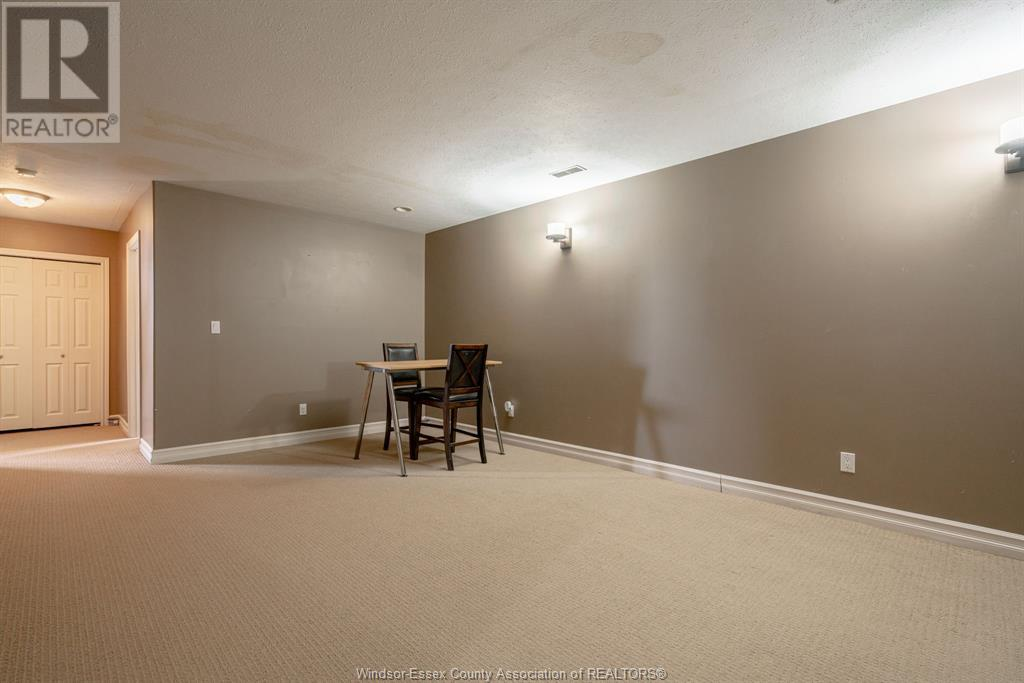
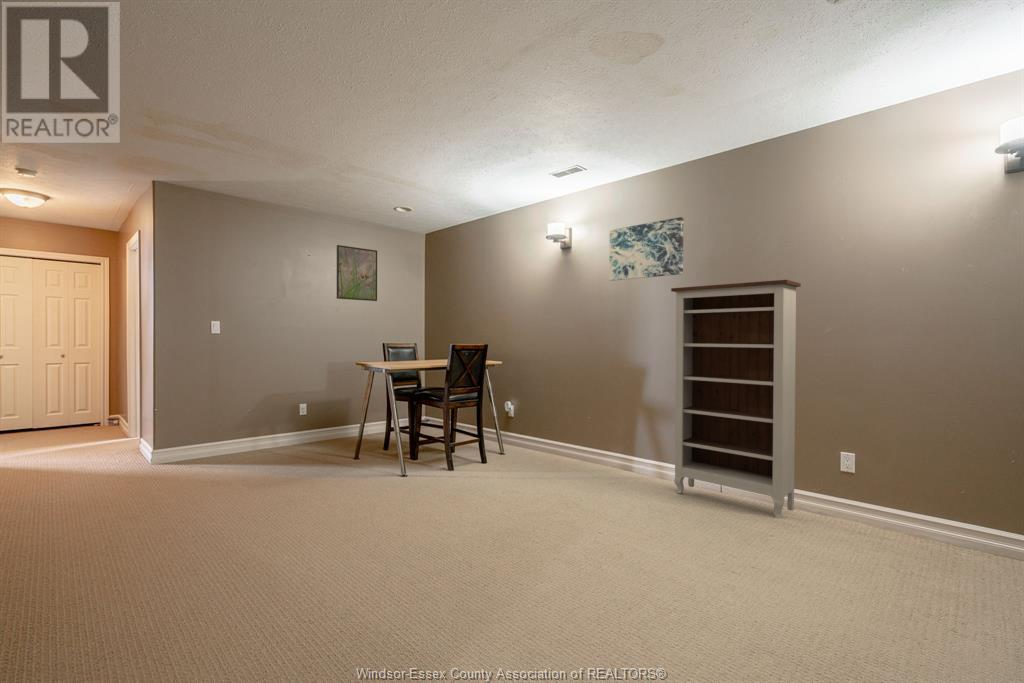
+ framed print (357, 273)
+ bookshelf (731, 391)
+ wall art (644, 250)
